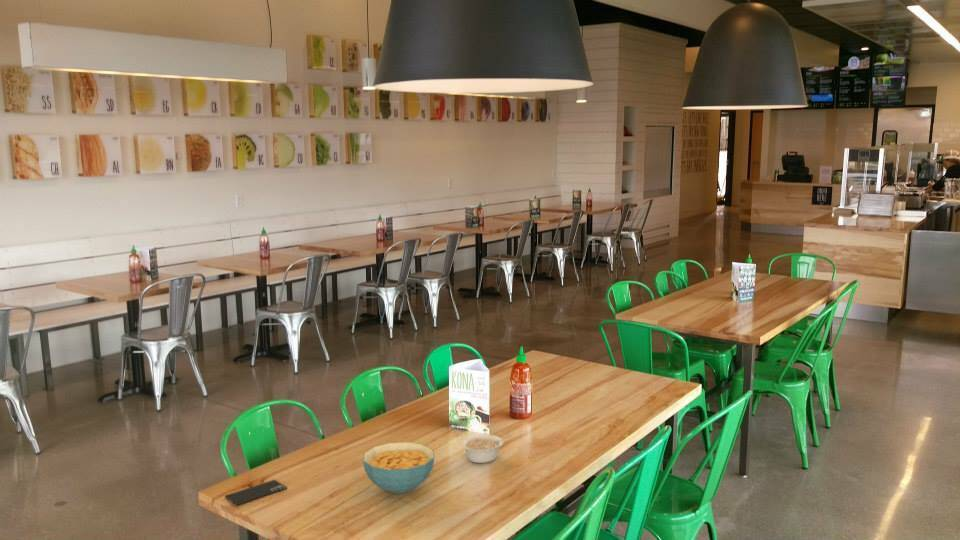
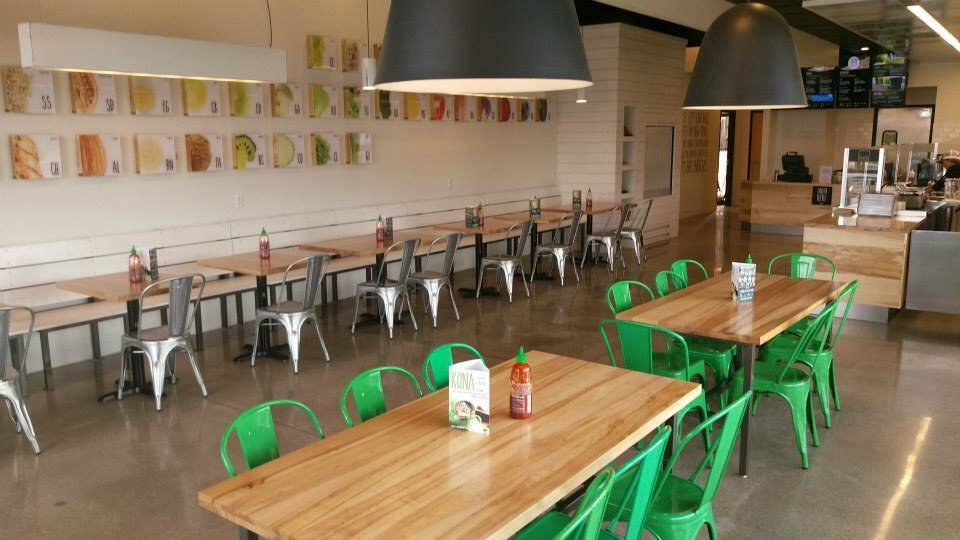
- legume (483, 447)
- cereal bowl (399, 472)
- smartphone (256, 491)
